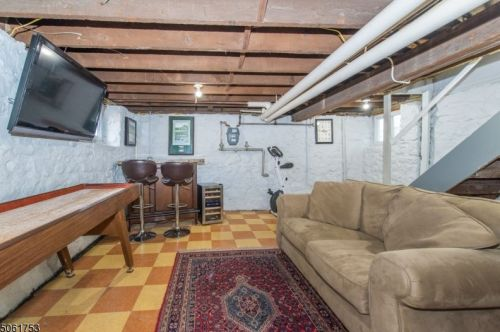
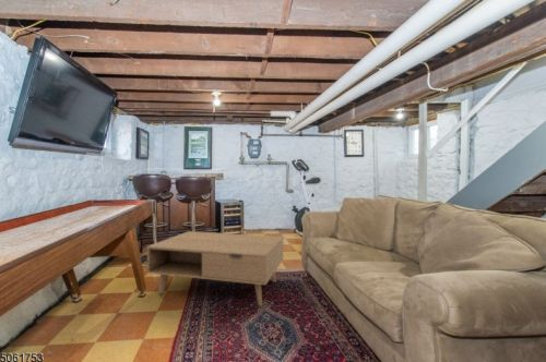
+ coffee table (219, 264)
